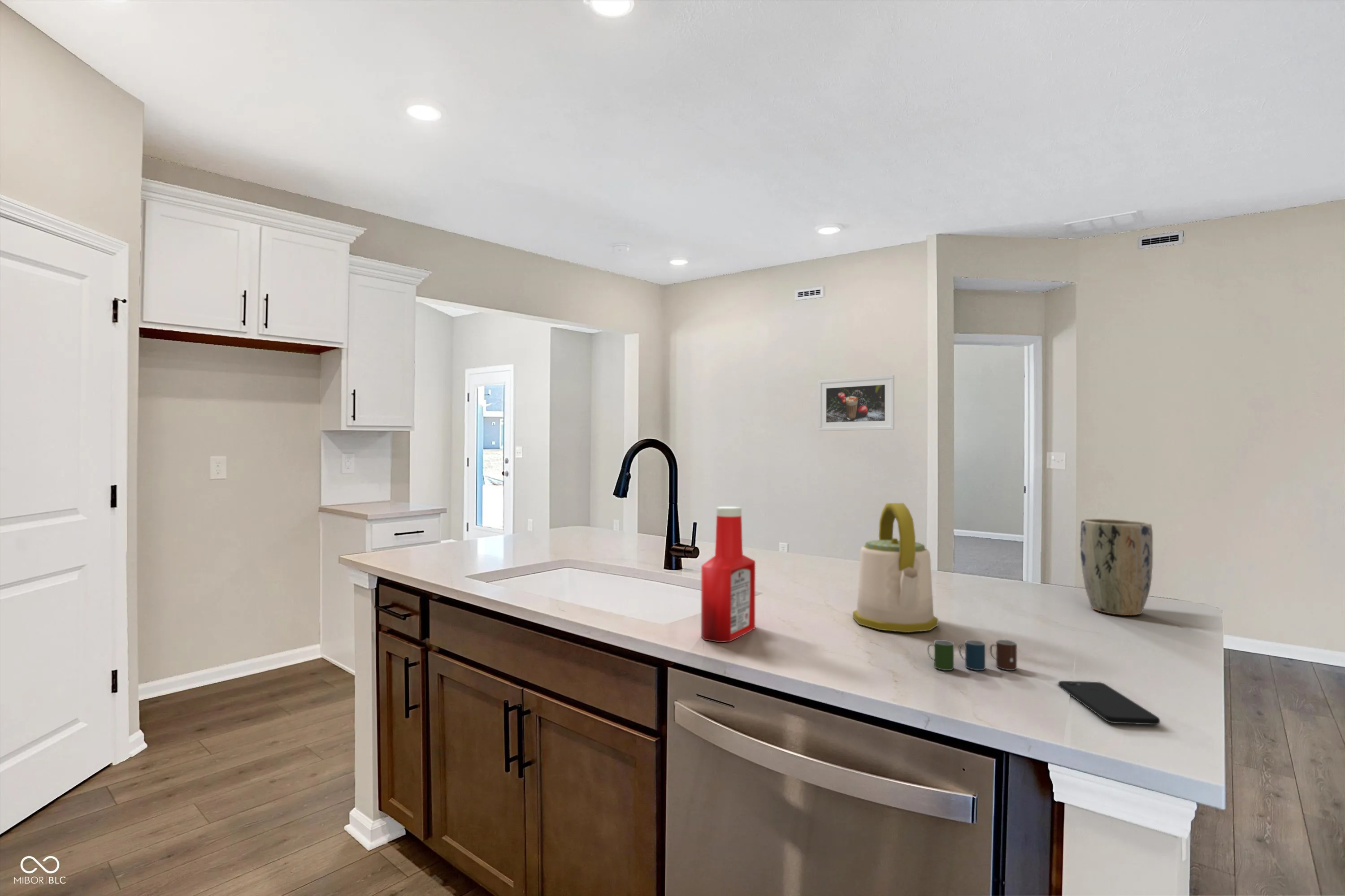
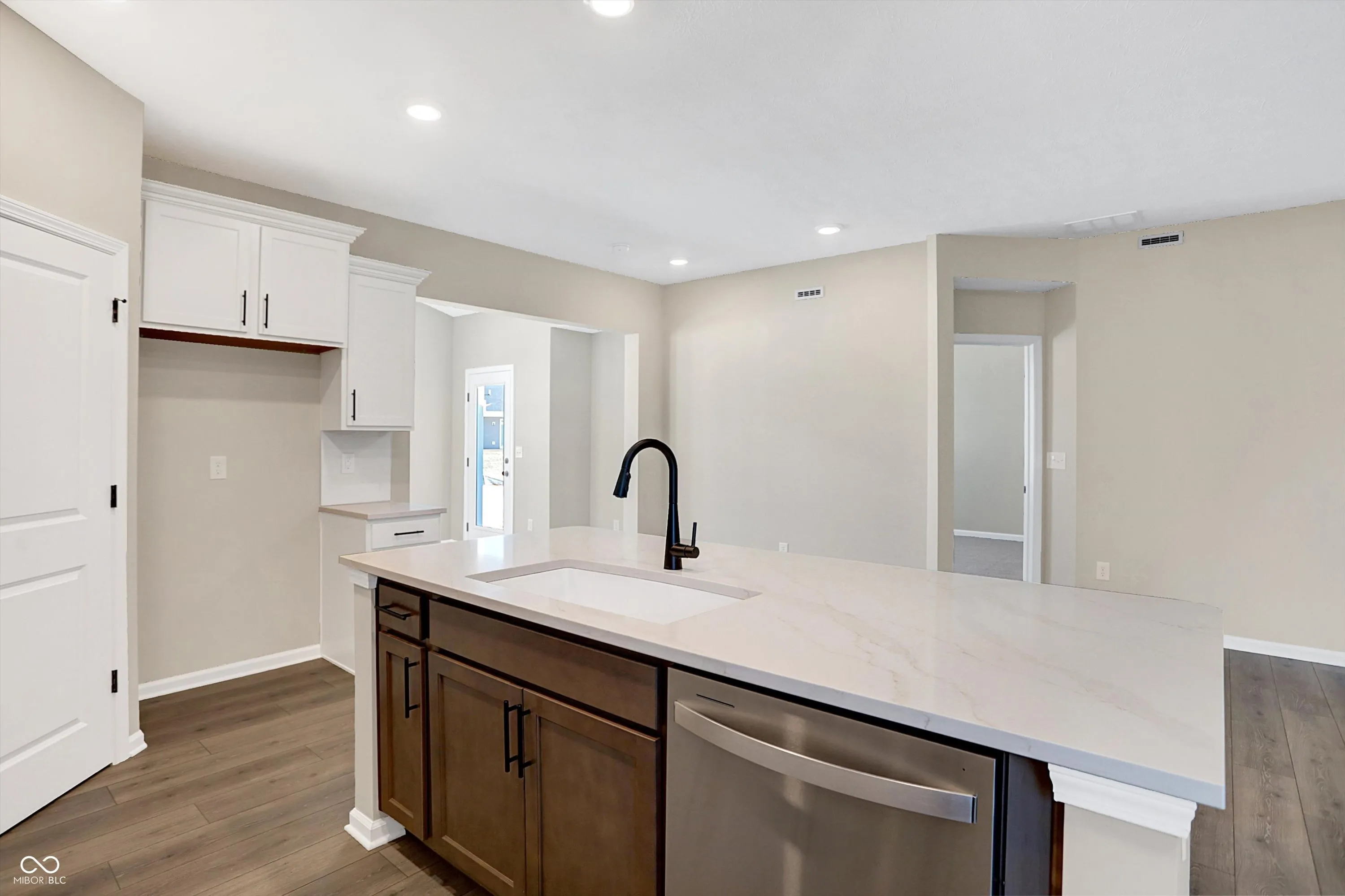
- soap bottle (729, 570)
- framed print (855, 404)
- plant pot (1115, 566)
- smartphone (1105, 701)
- kettle (897, 563)
- cup (972, 646)
